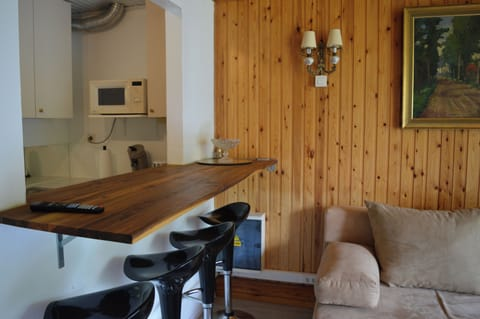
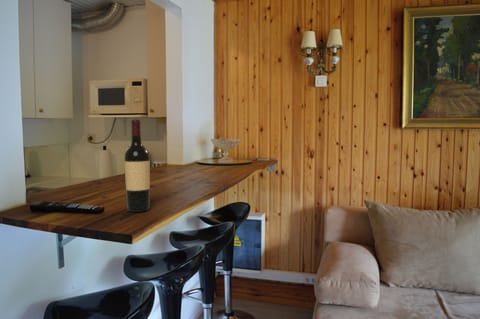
+ wine bottle (137, 165)
